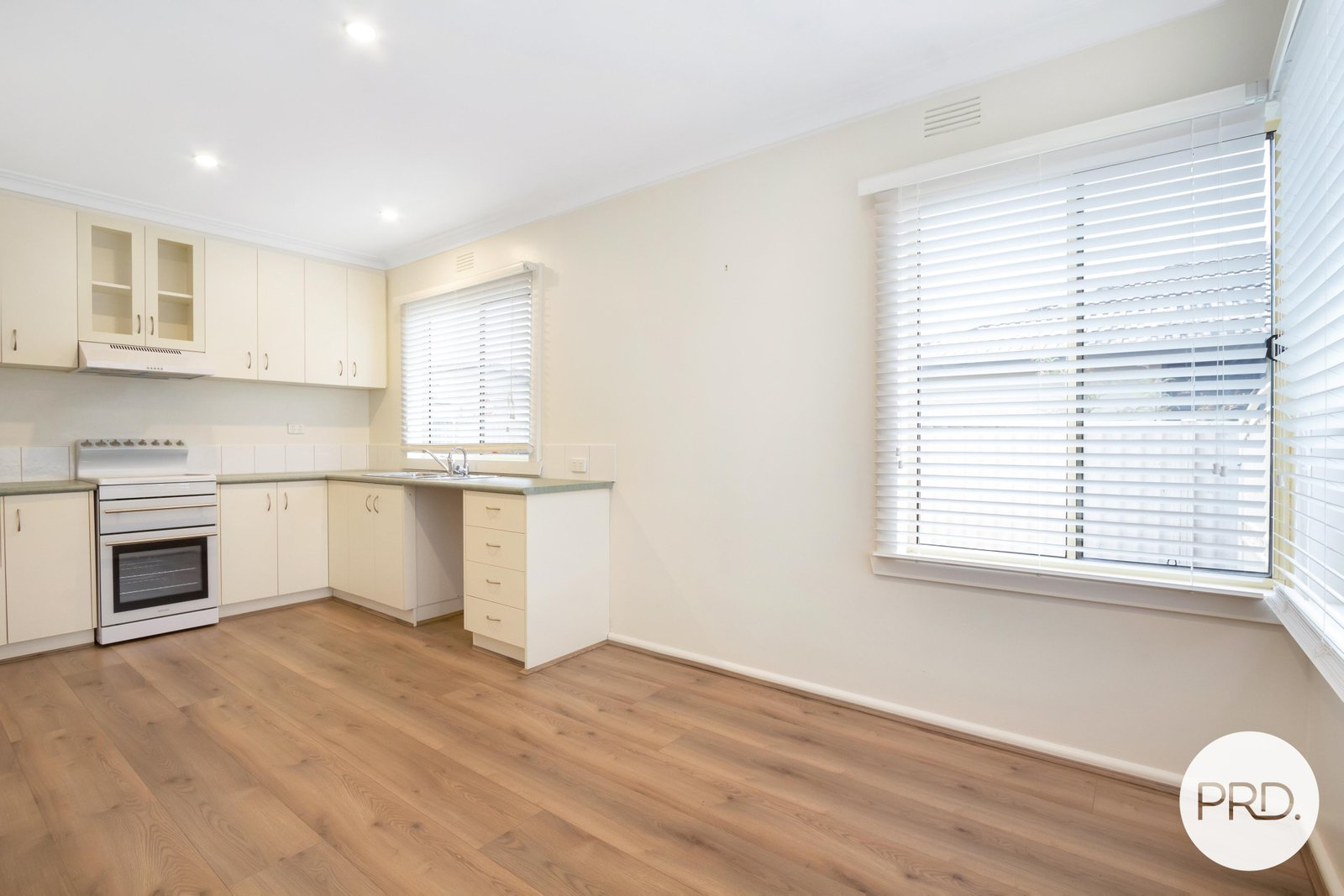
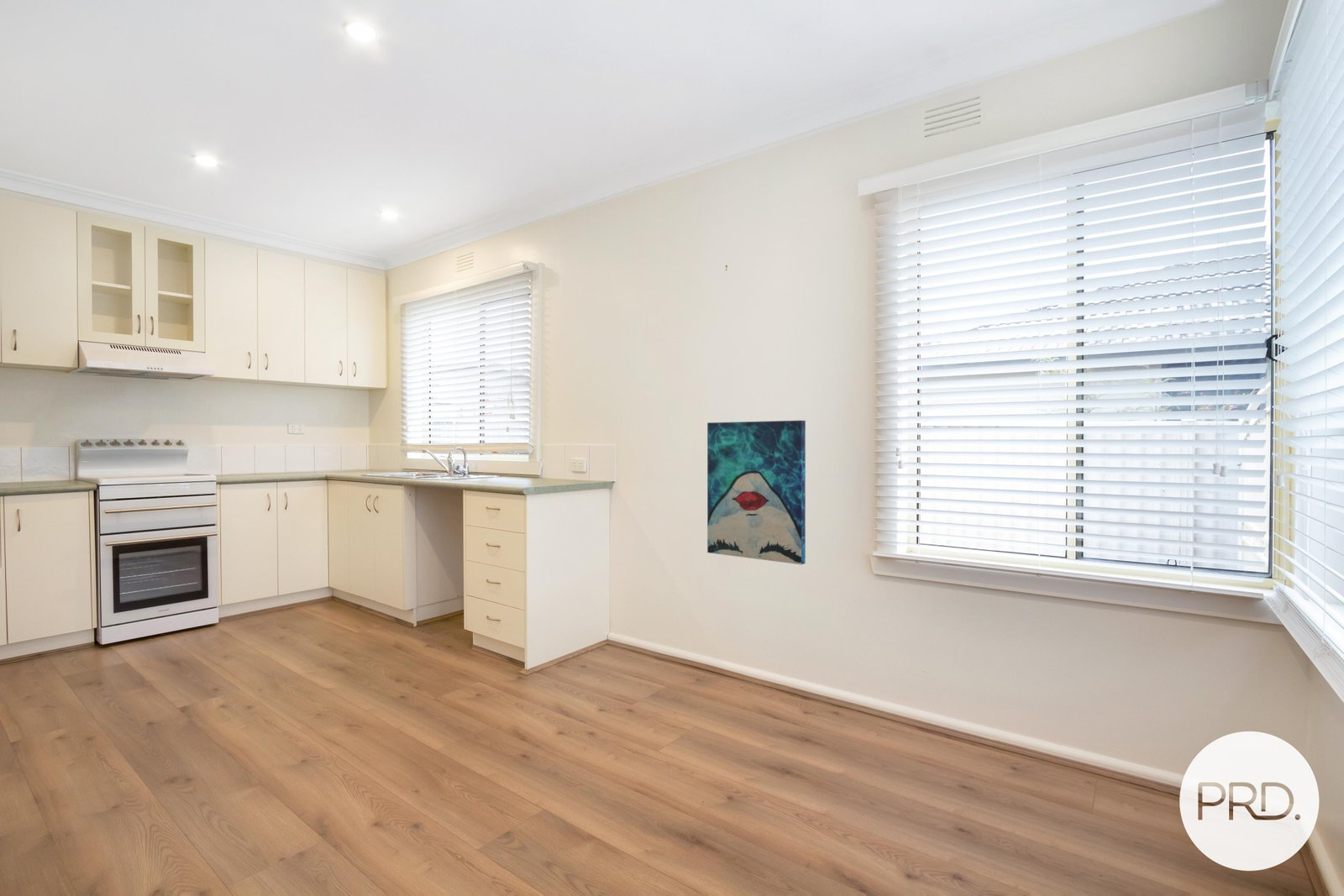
+ wall art (753, 490)
